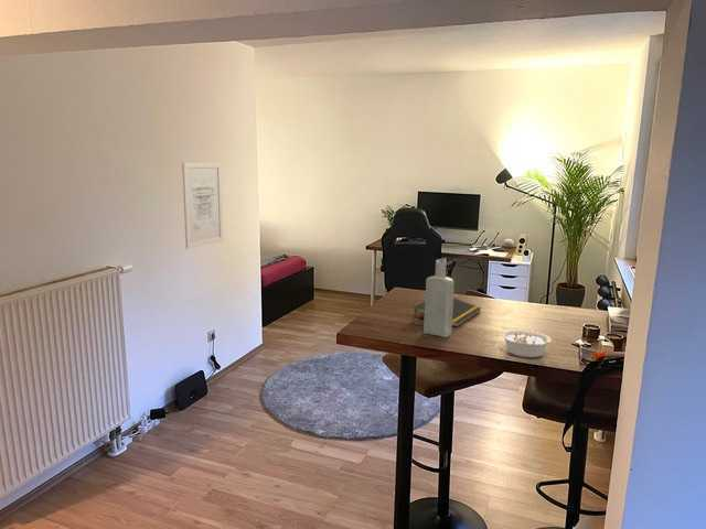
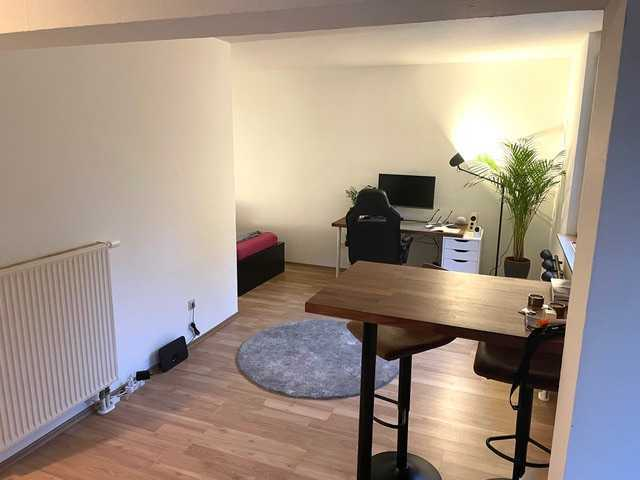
- notepad (452, 309)
- bottle (439, 296)
- wall art (204, 204)
- legume (527, 343)
